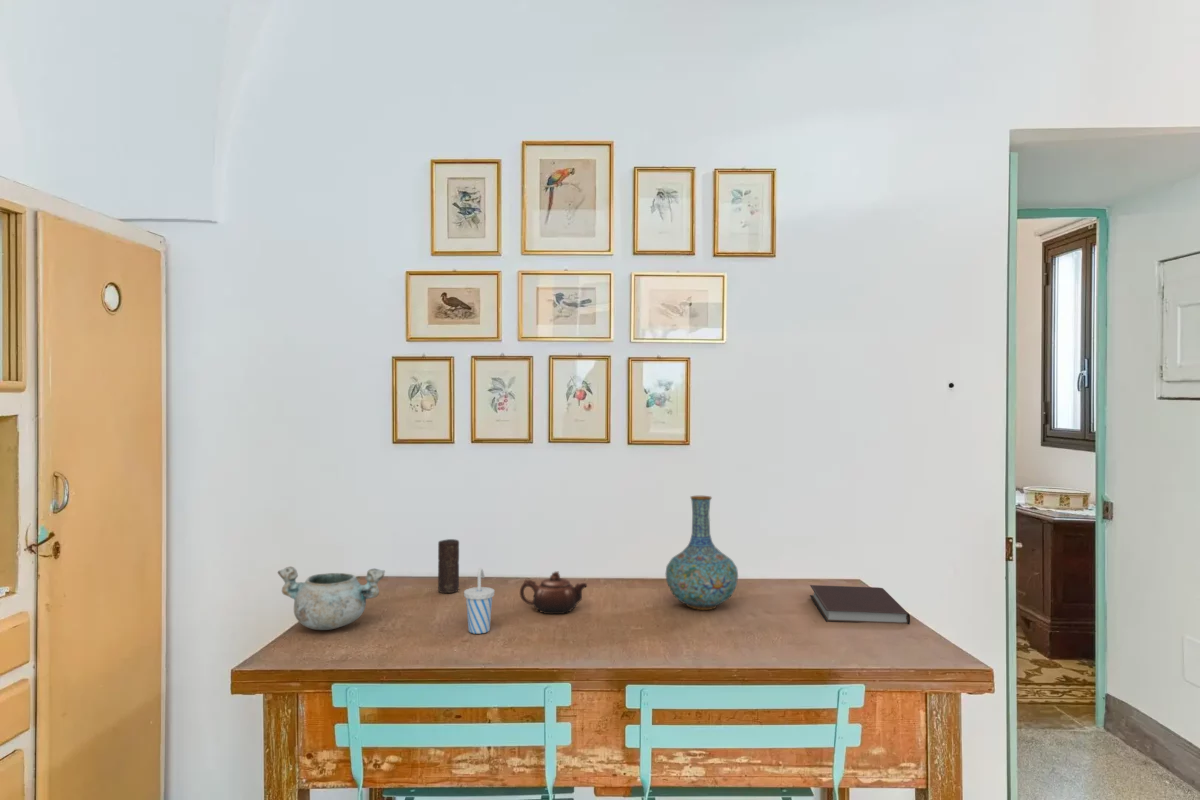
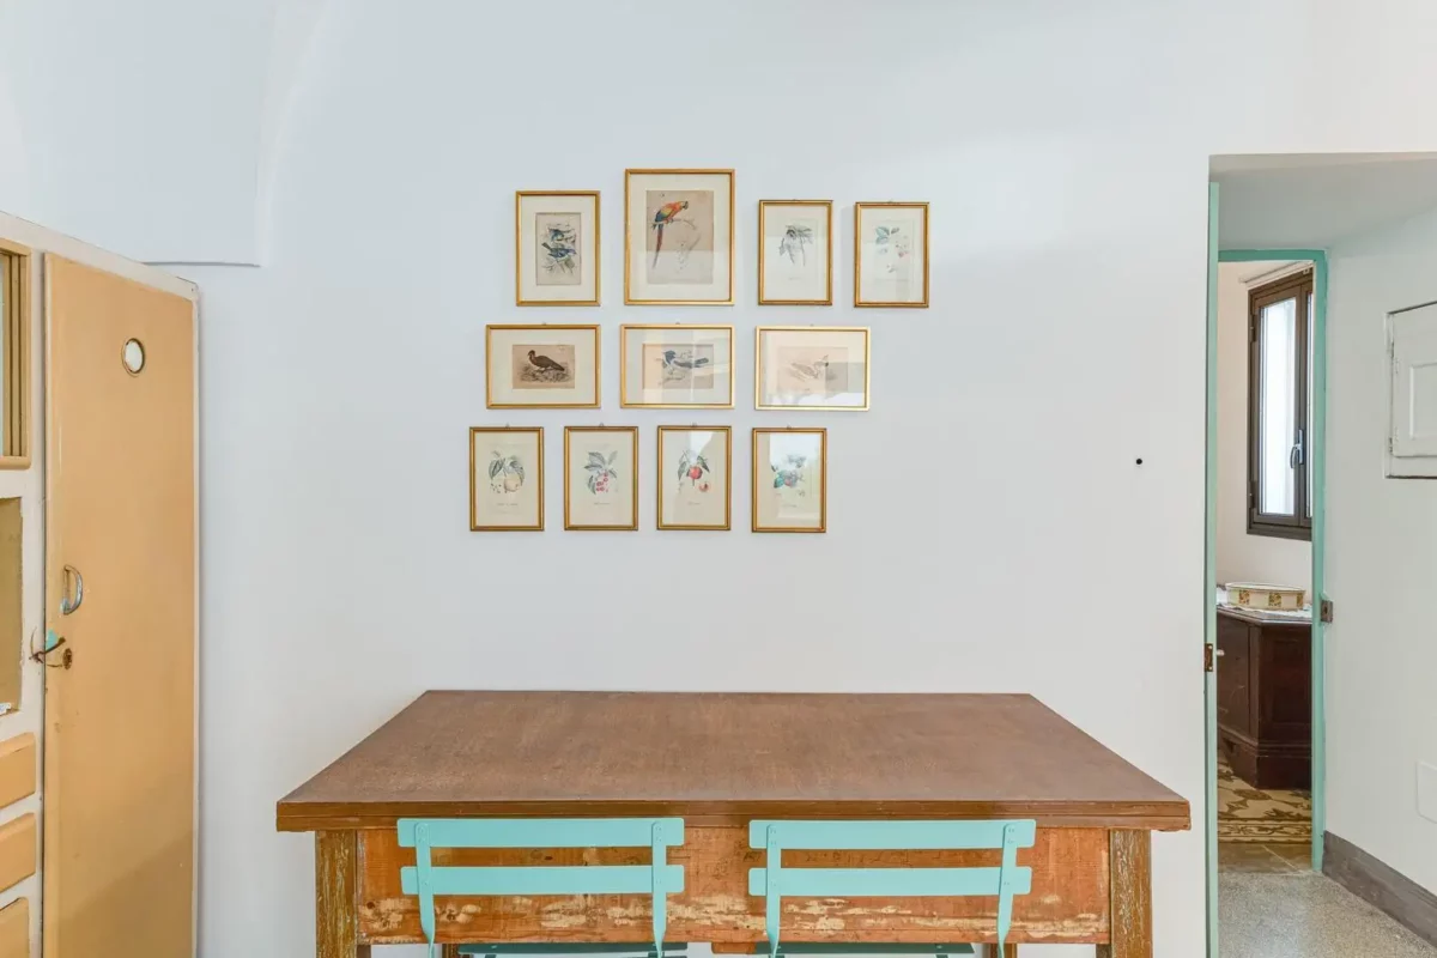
- candle (448, 565)
- notebook (856, 603)
- teapot (553, 590)
- decorative bowl (332, 596)
- cup (479, 599)
- vase (701, 551)
